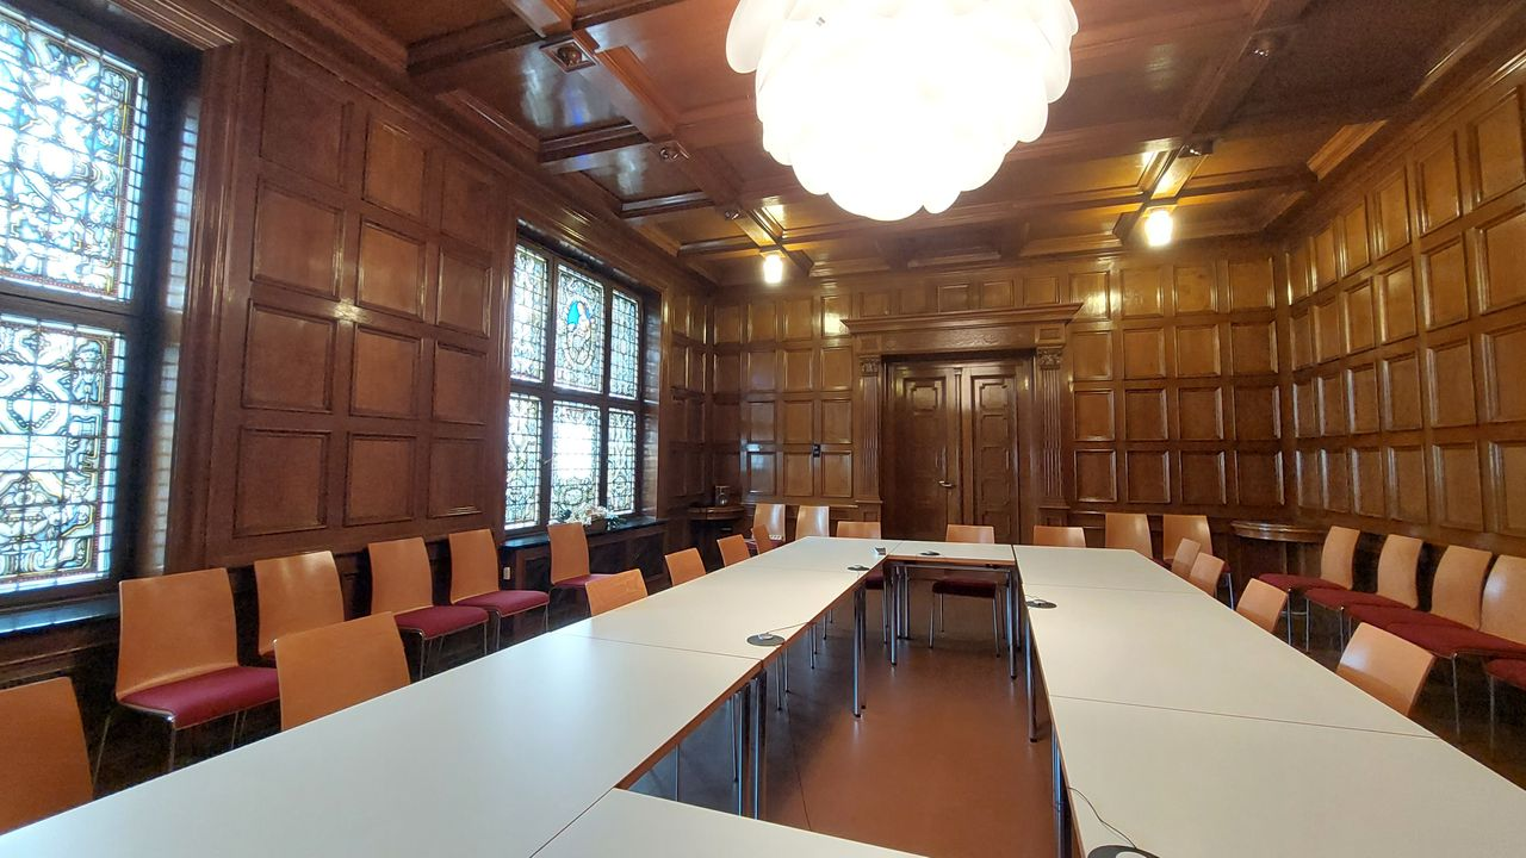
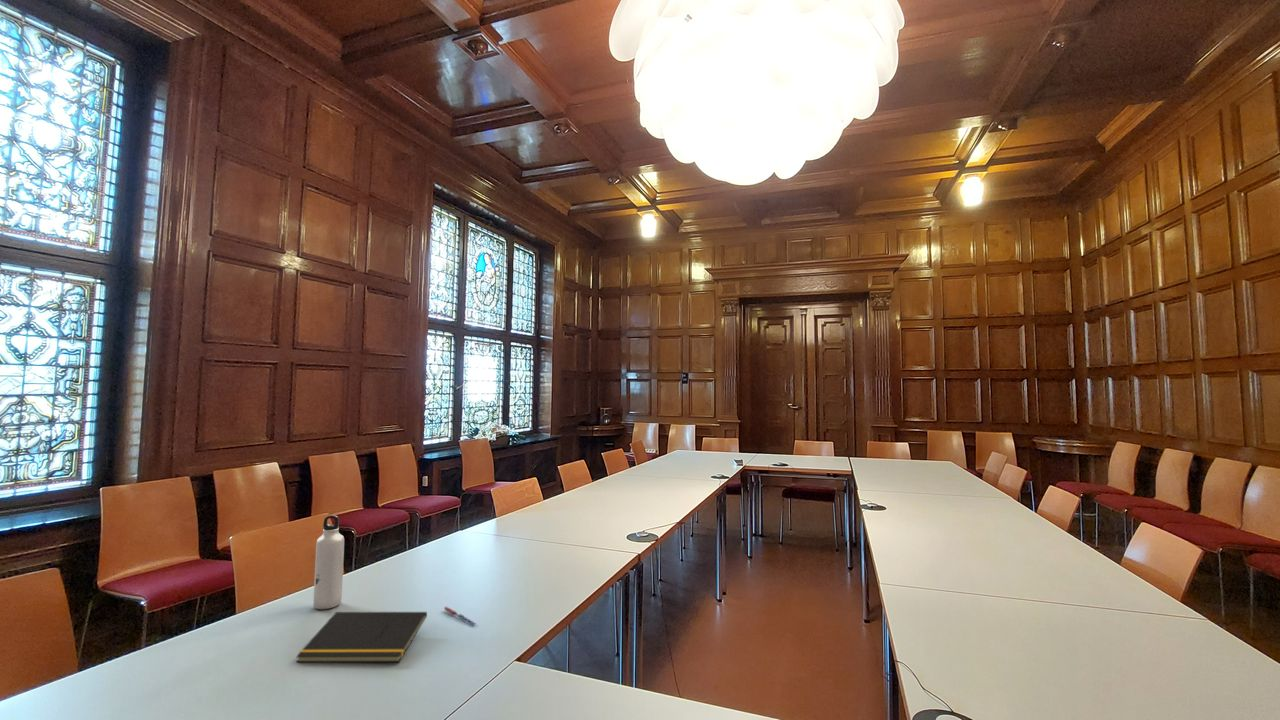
+ pen (459, 615)
+ notepad (365, 635)
+ water bottle (329, 560)
